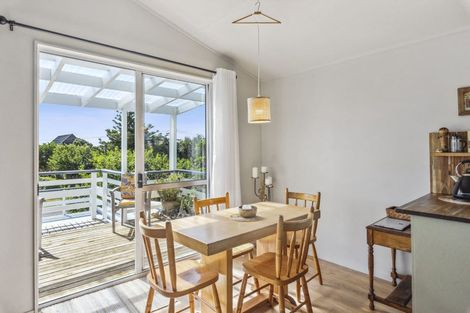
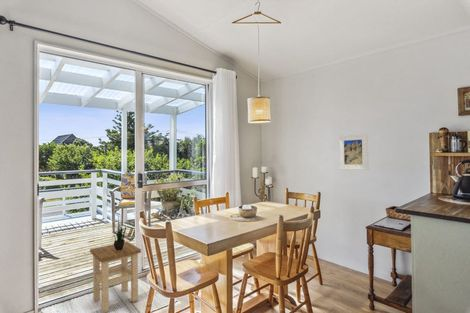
+ stool (114, 272)
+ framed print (353, 152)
+ potted plant (120, 229)
